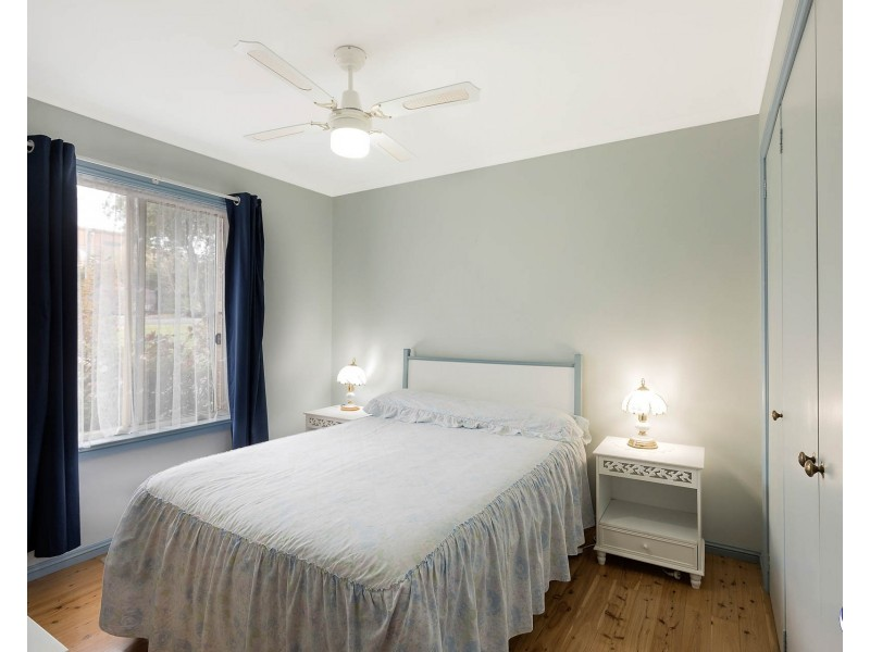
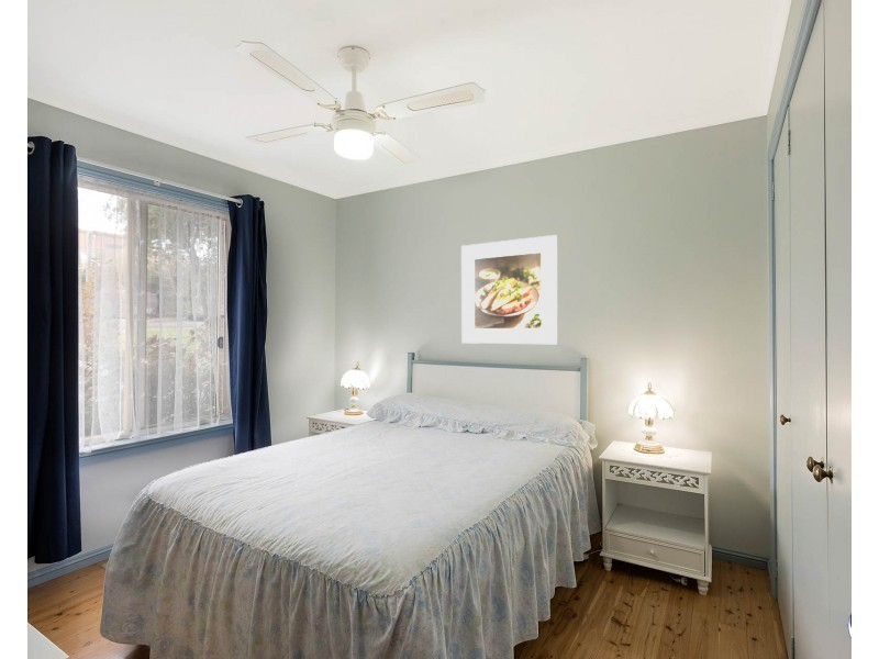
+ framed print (507, 292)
